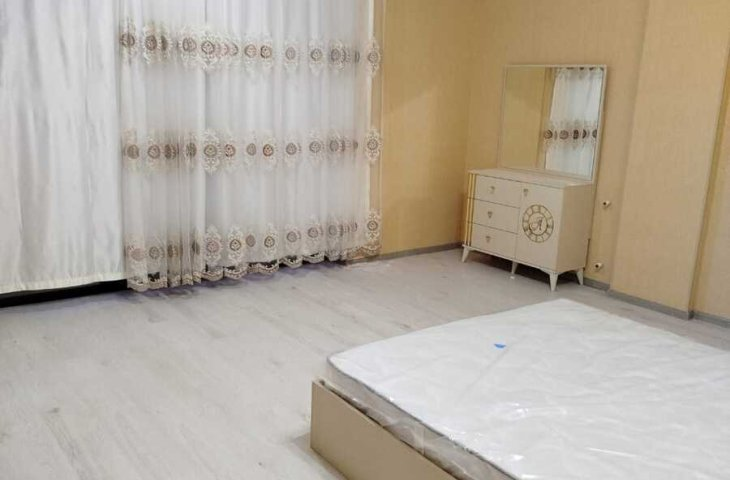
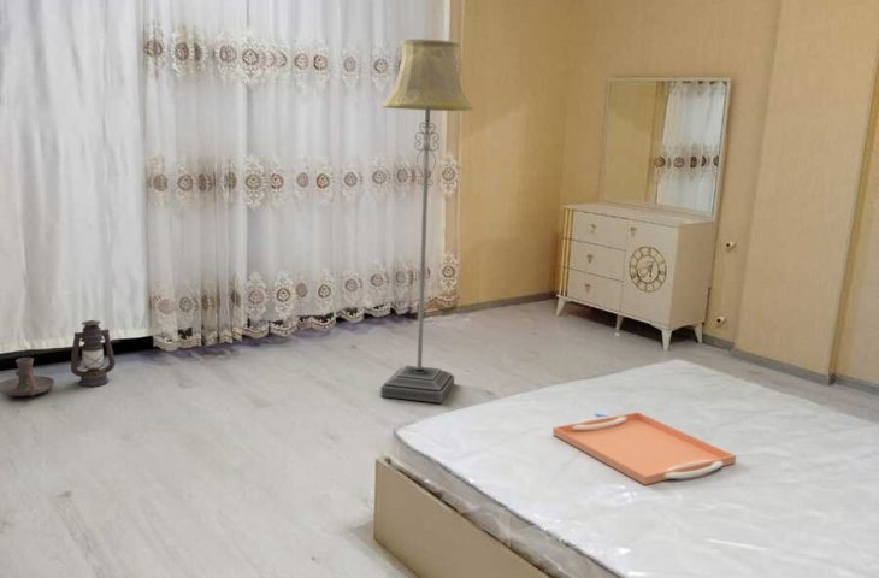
+ floor lamp (424, 223)
+ serving tray (641, 444)
+ candle holder (26, 377)
+ lantern (92, 350)
